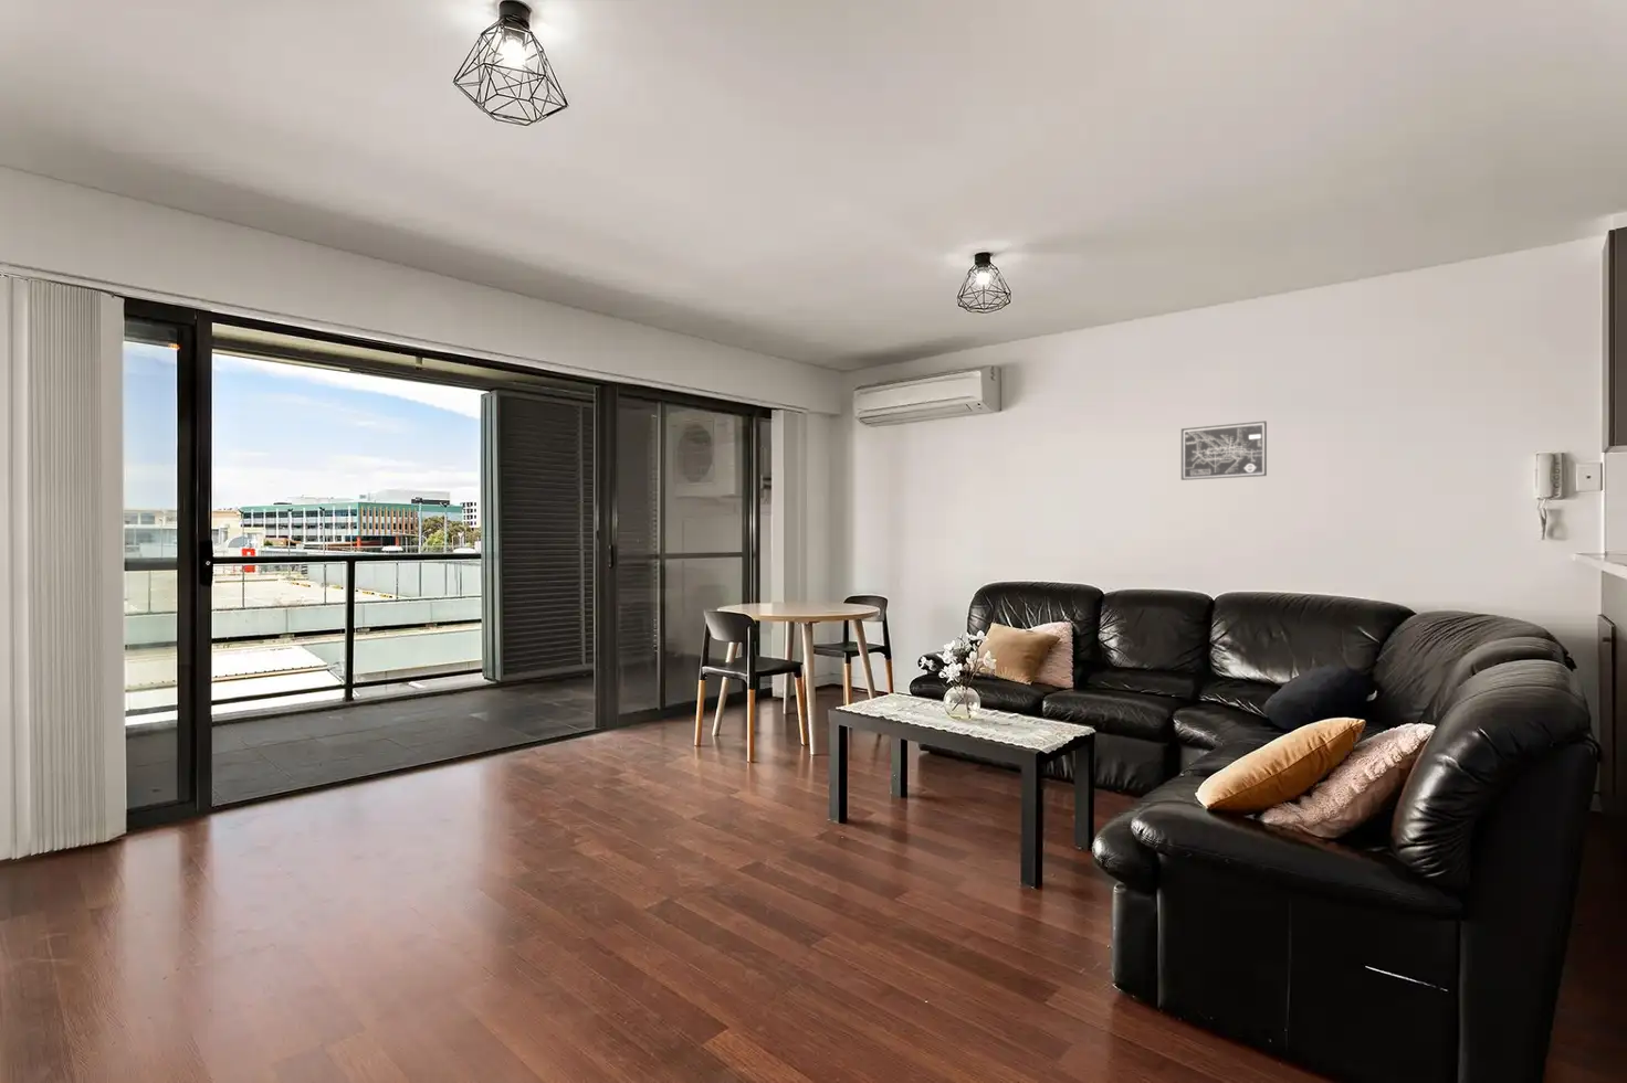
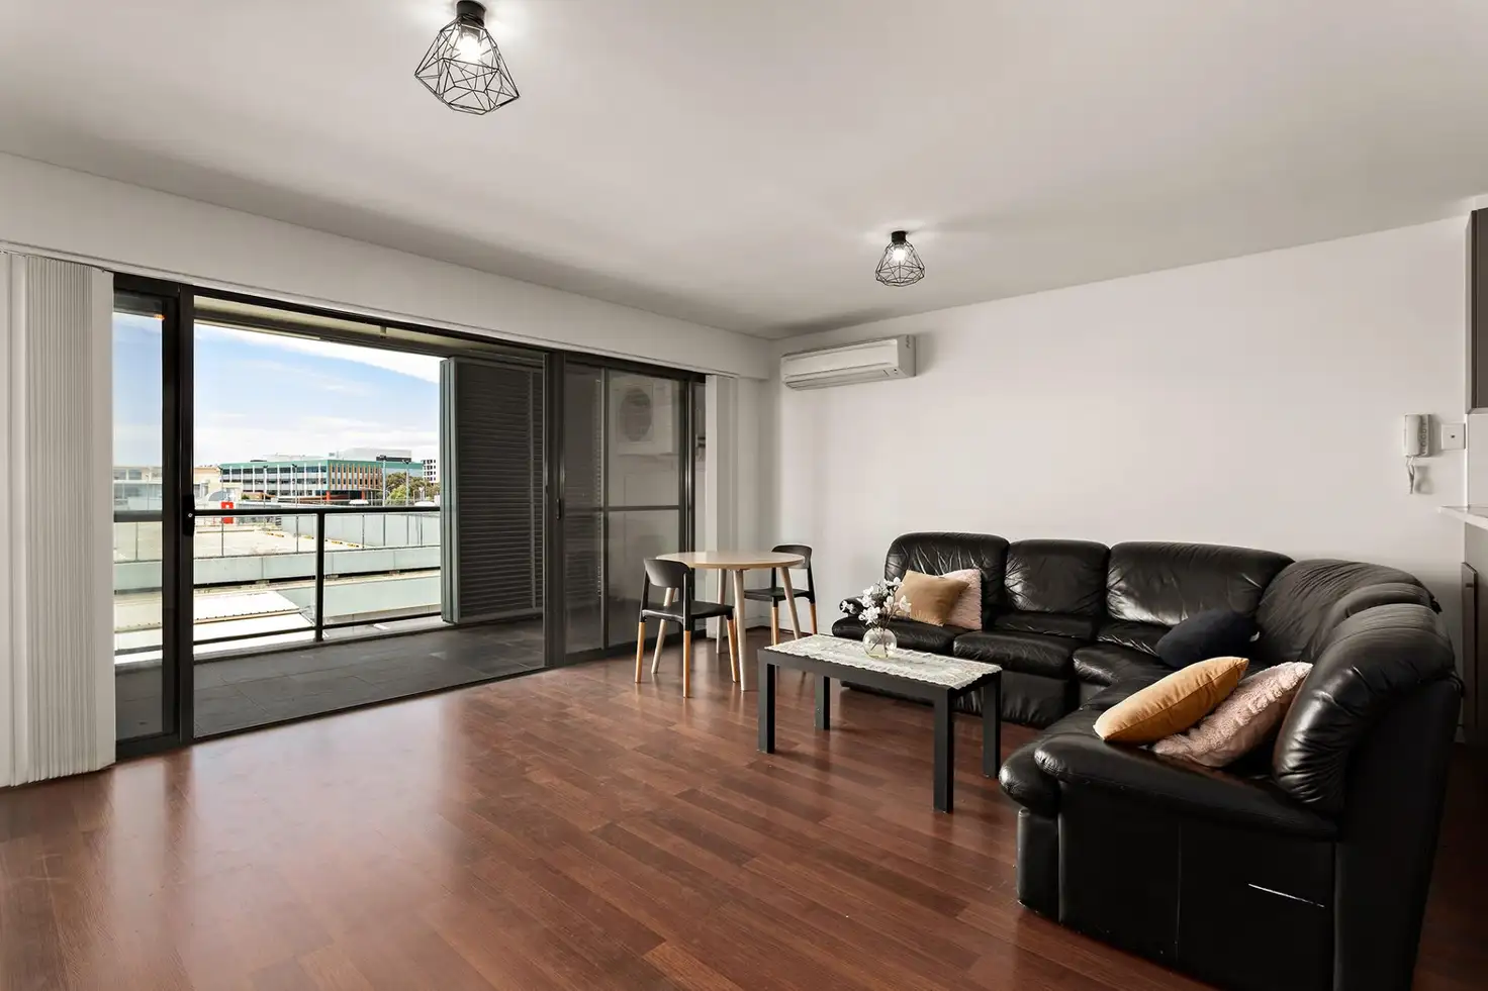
- wall art (1223, 452)
